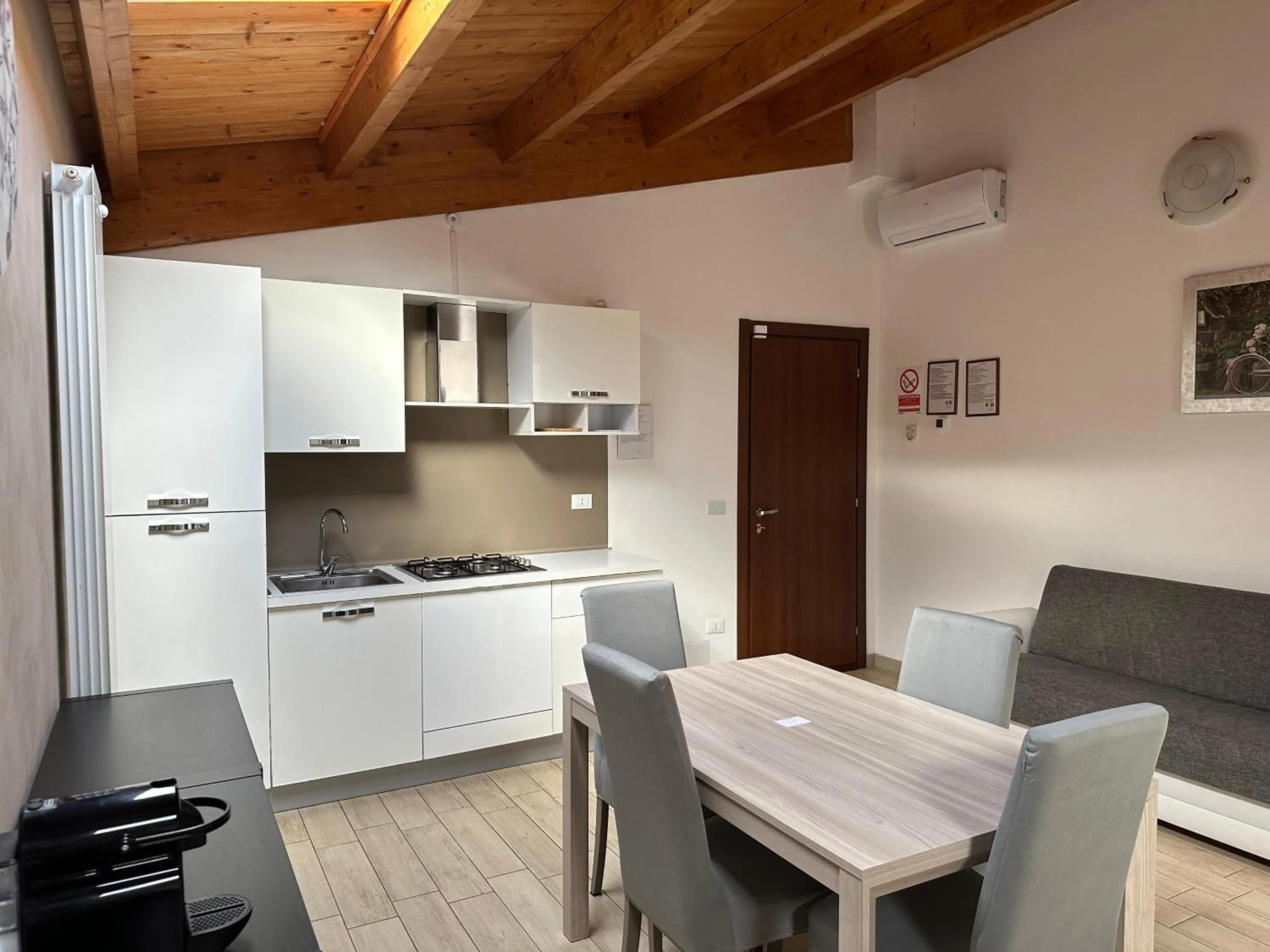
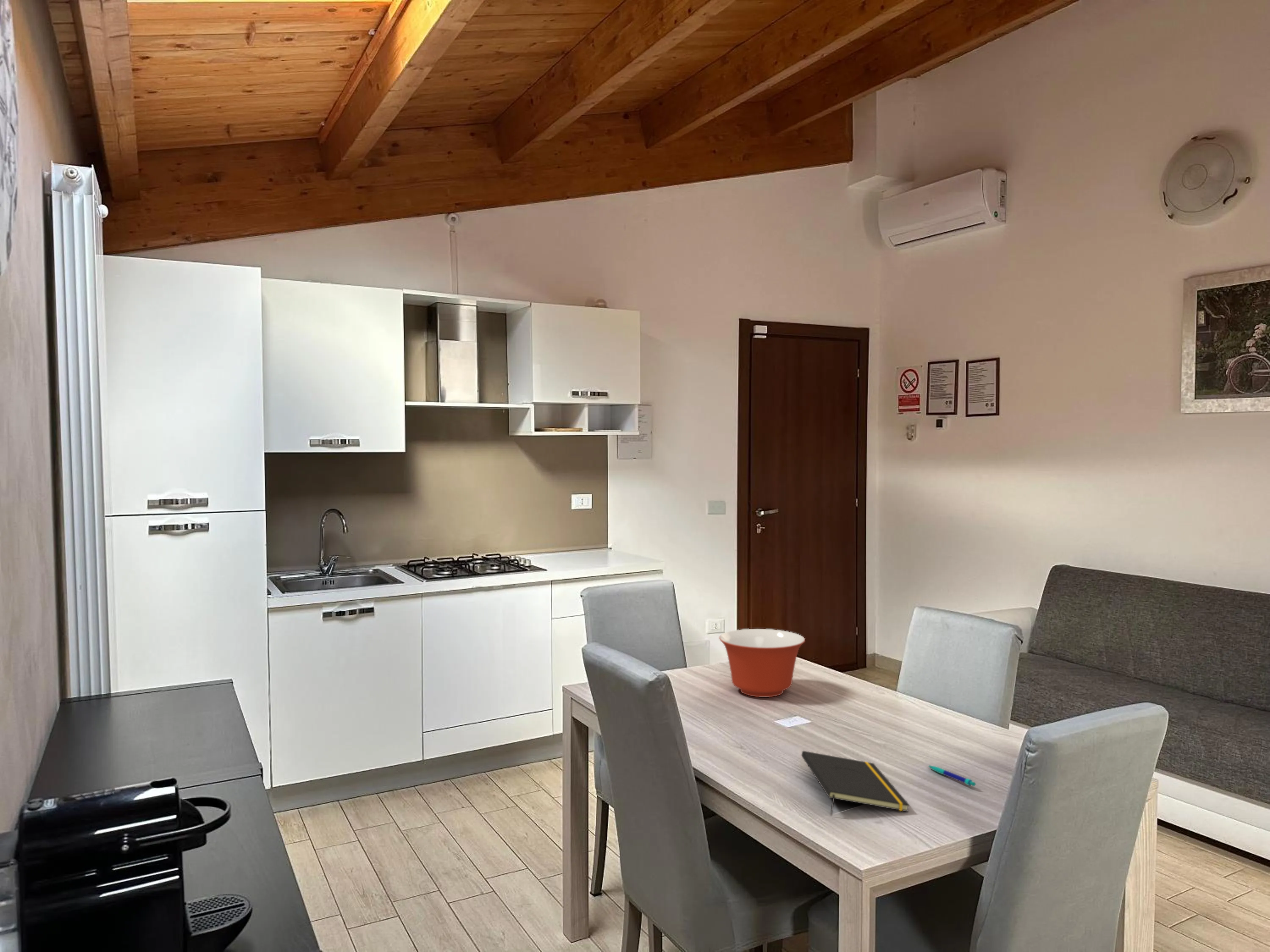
+ notepad (852, 779)
+ pen (950, 774)
+ mixing bowl (762, 664)
